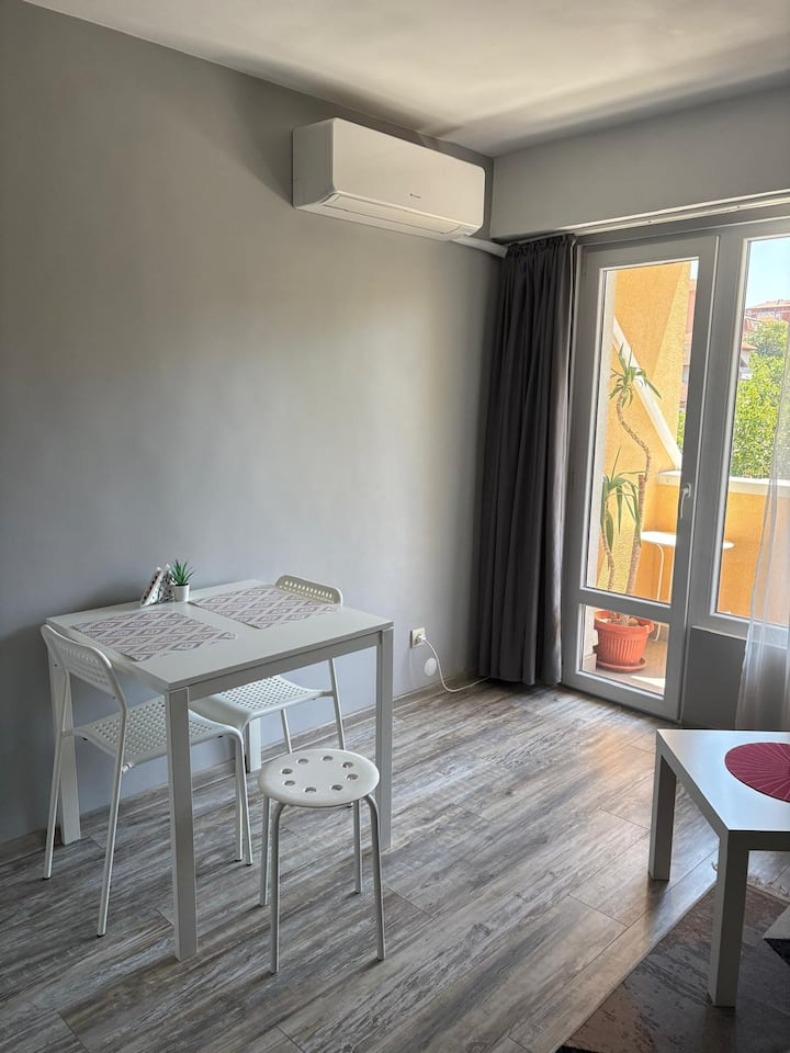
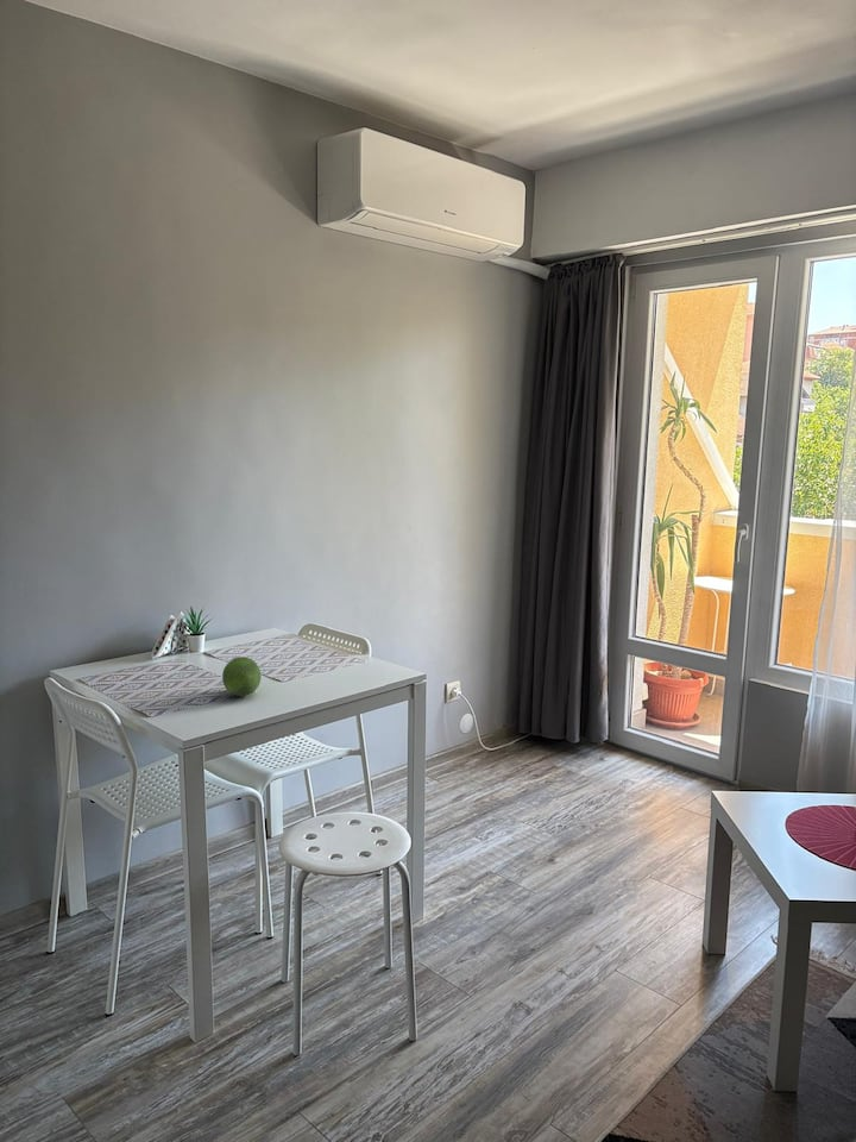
+ fruit (243, 674)
